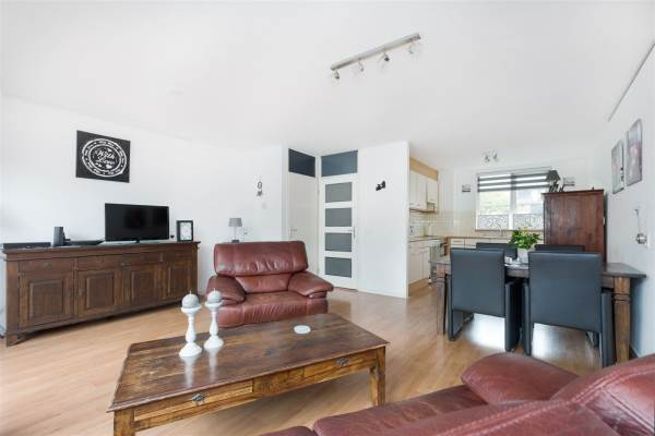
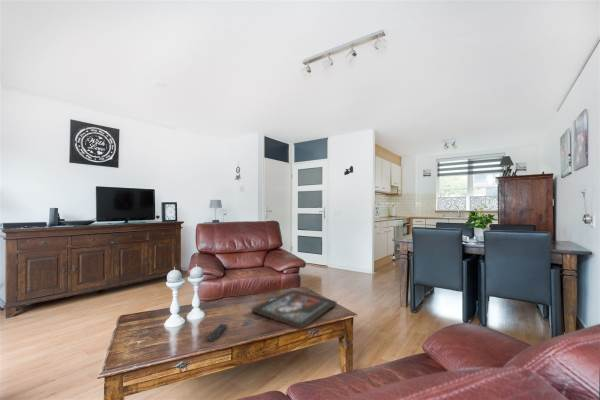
+ religious icon (295, 306)
+ remote control (218, 331)
